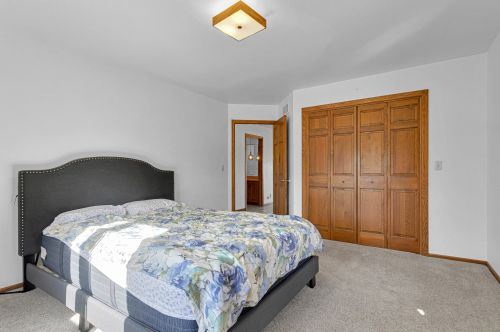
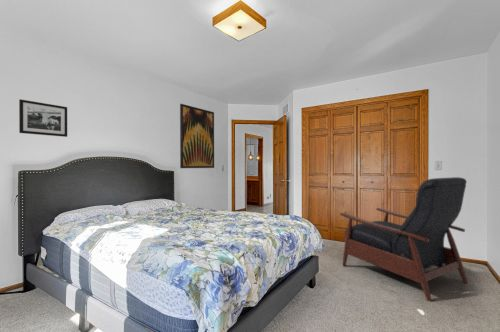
+ wall art (198, 138)
+ chair (399, 225)
+ picture frame (44, 119)
